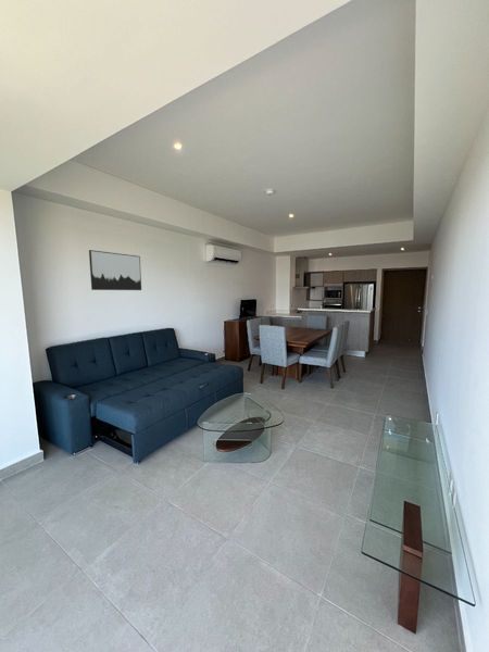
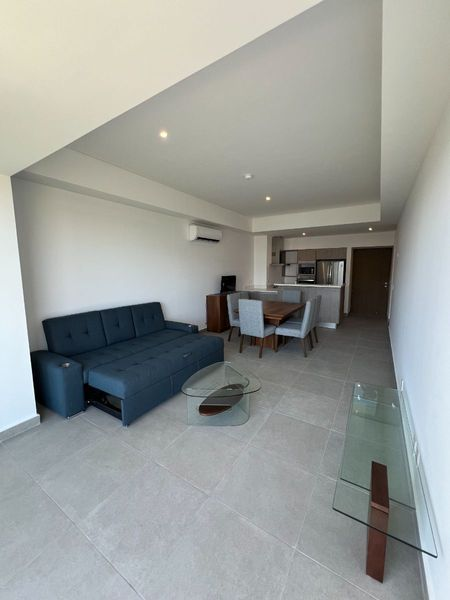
- wall art (117, 272)
